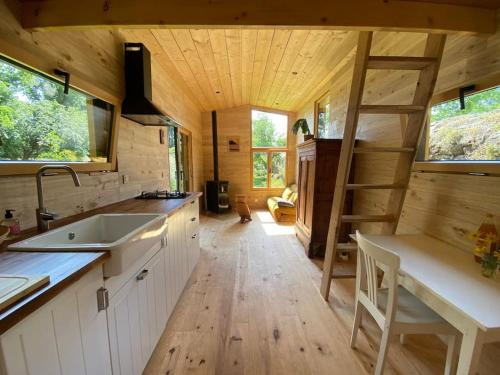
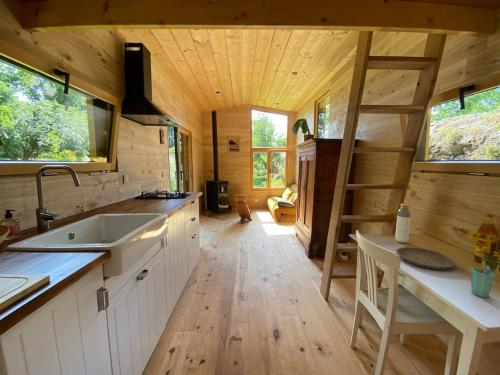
+ cup (482, 279)
+ plate (423, 257)
+ bottle (403, 223)
